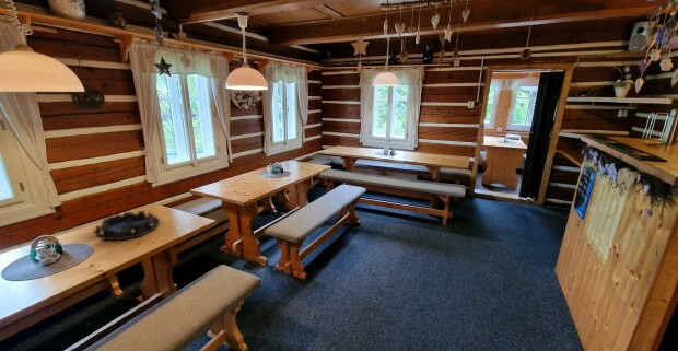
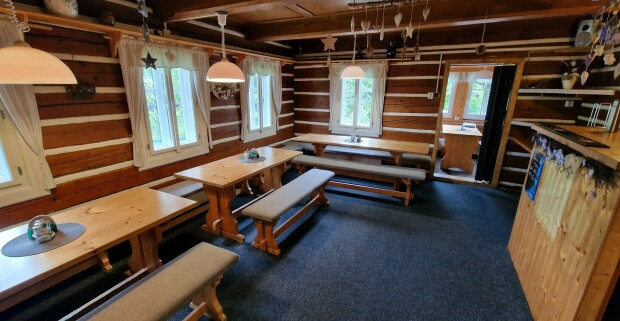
- decorative bowl (128, 223)
